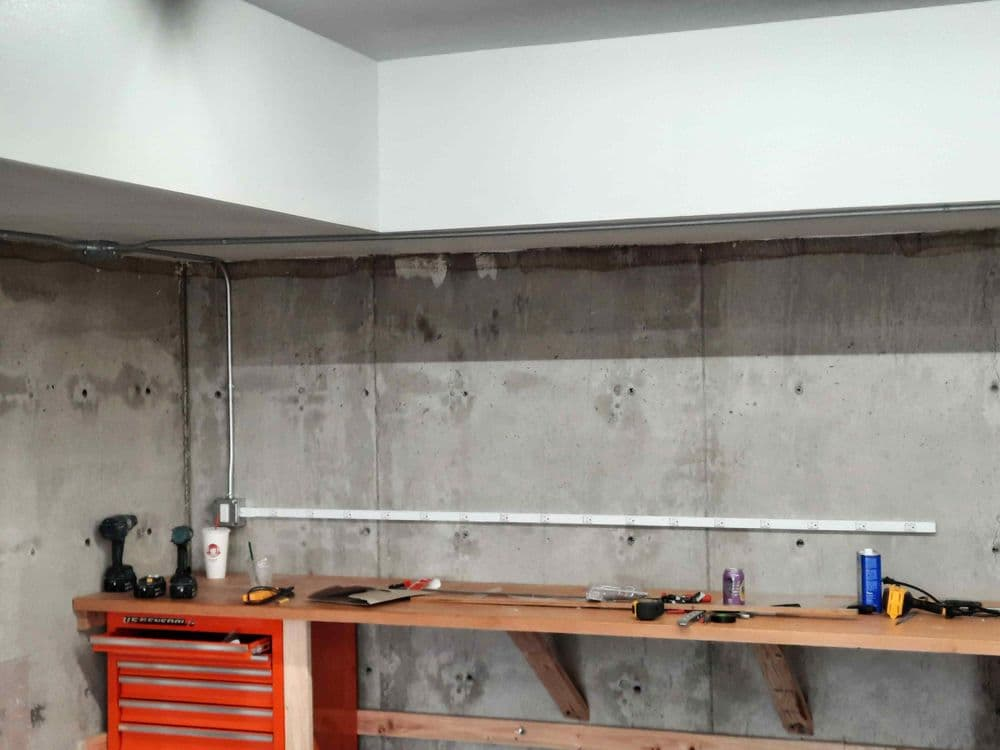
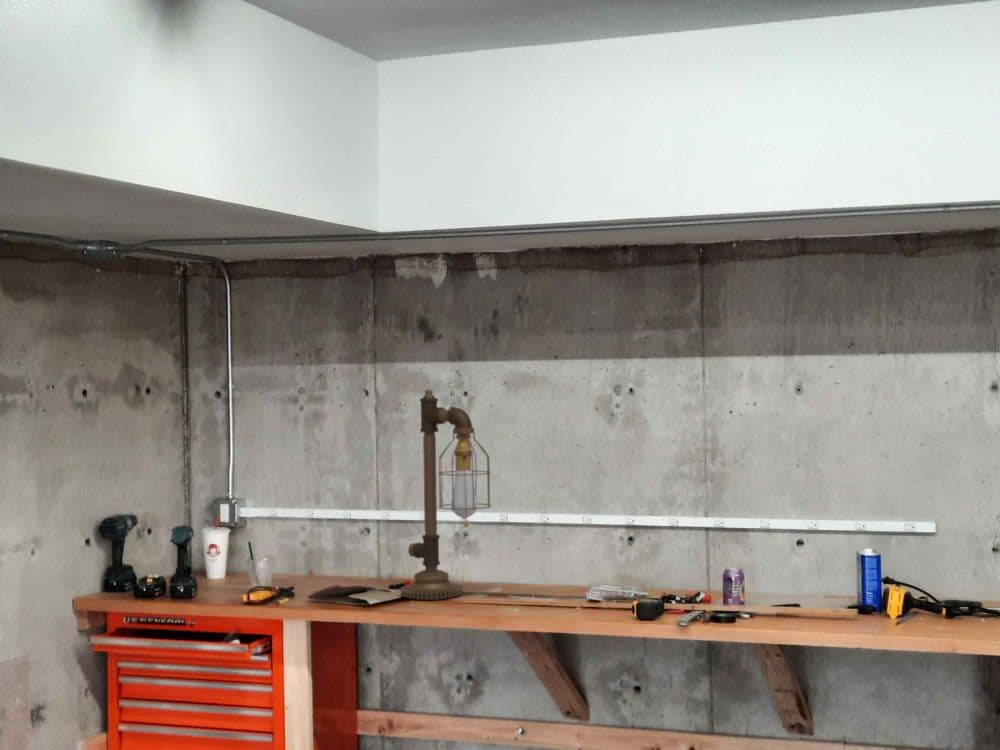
+ desk lamp (441, 492)
